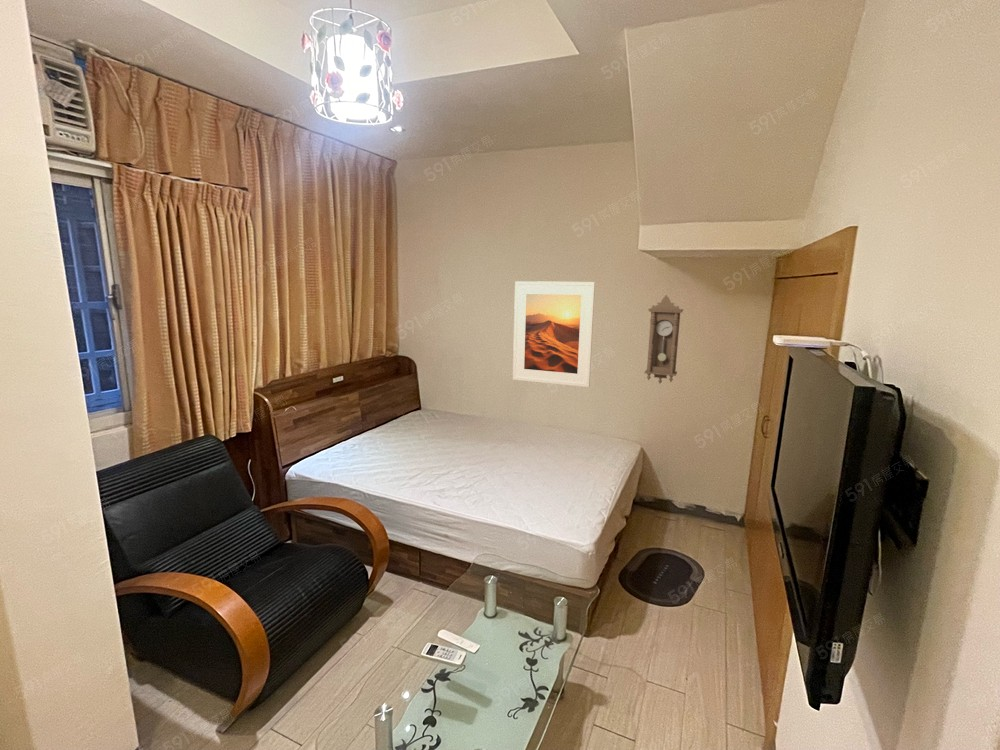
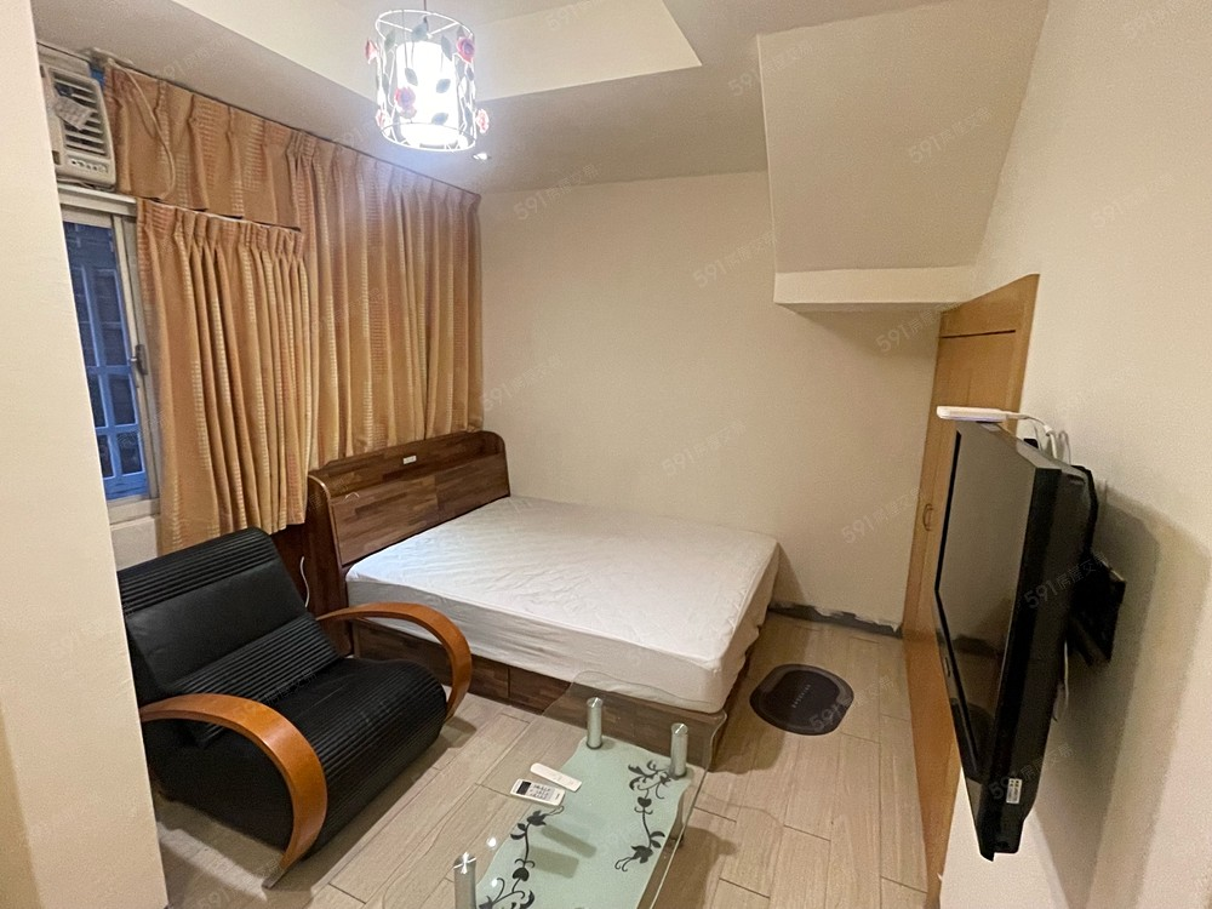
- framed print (551, 333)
- pendulum clock (663, 340)
